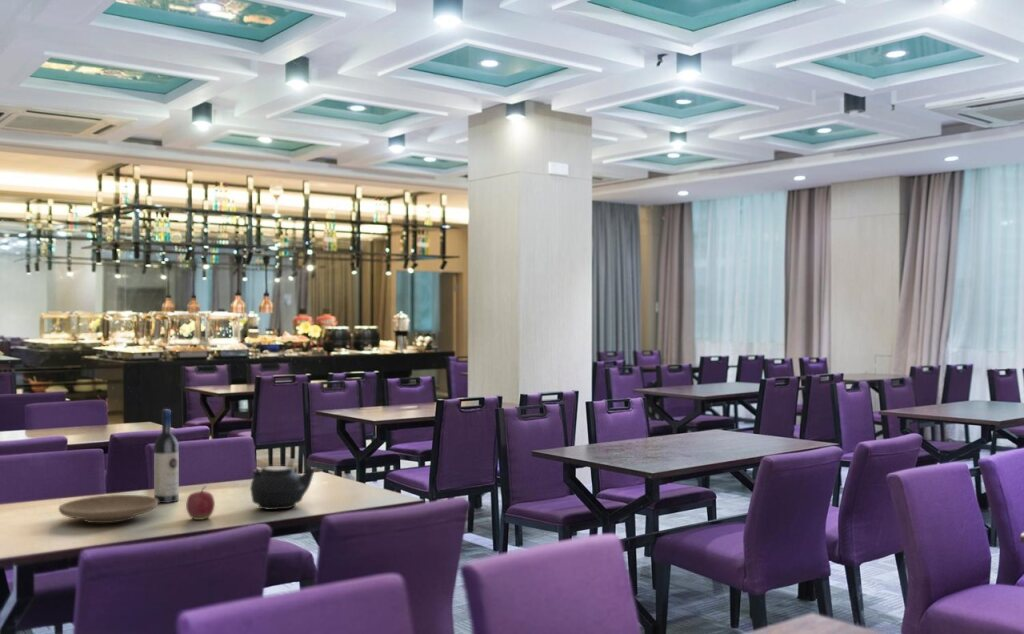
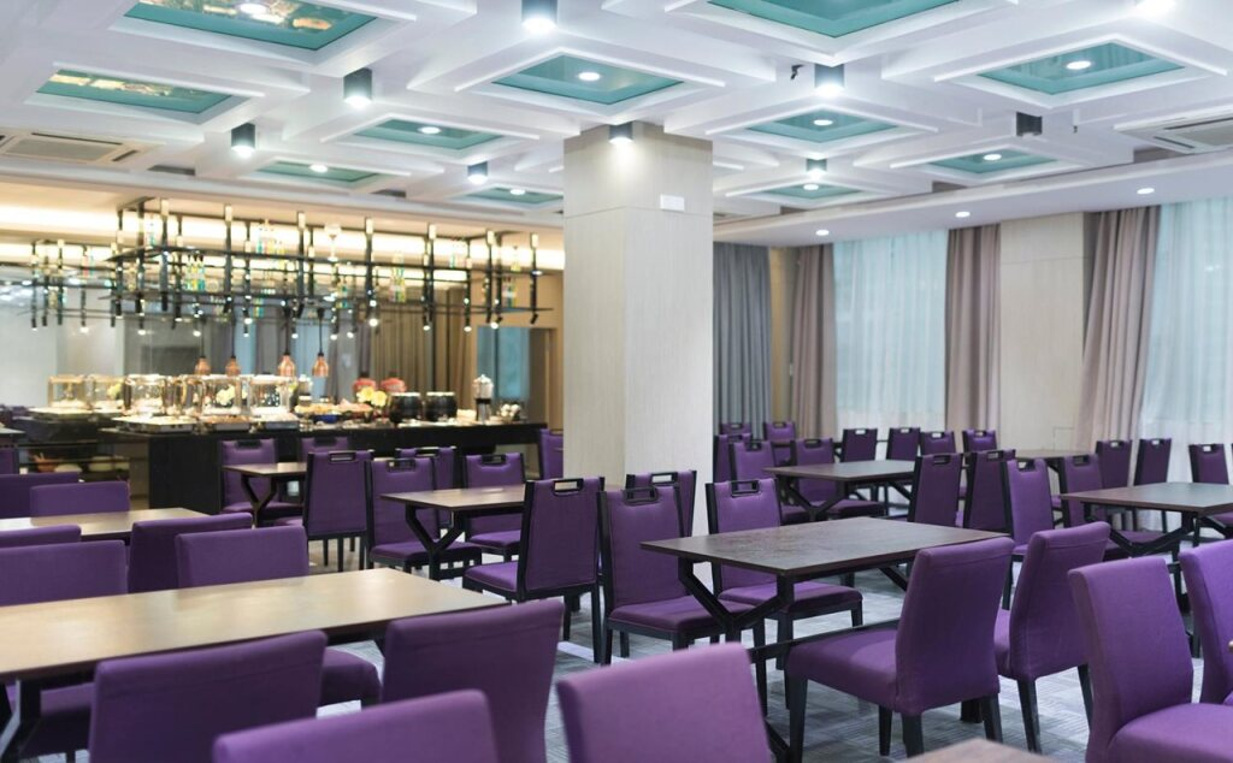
- apple (200, 501)
- wine bottle (166, 455)
- teapot (283, 486)
- plate (109, 510)
